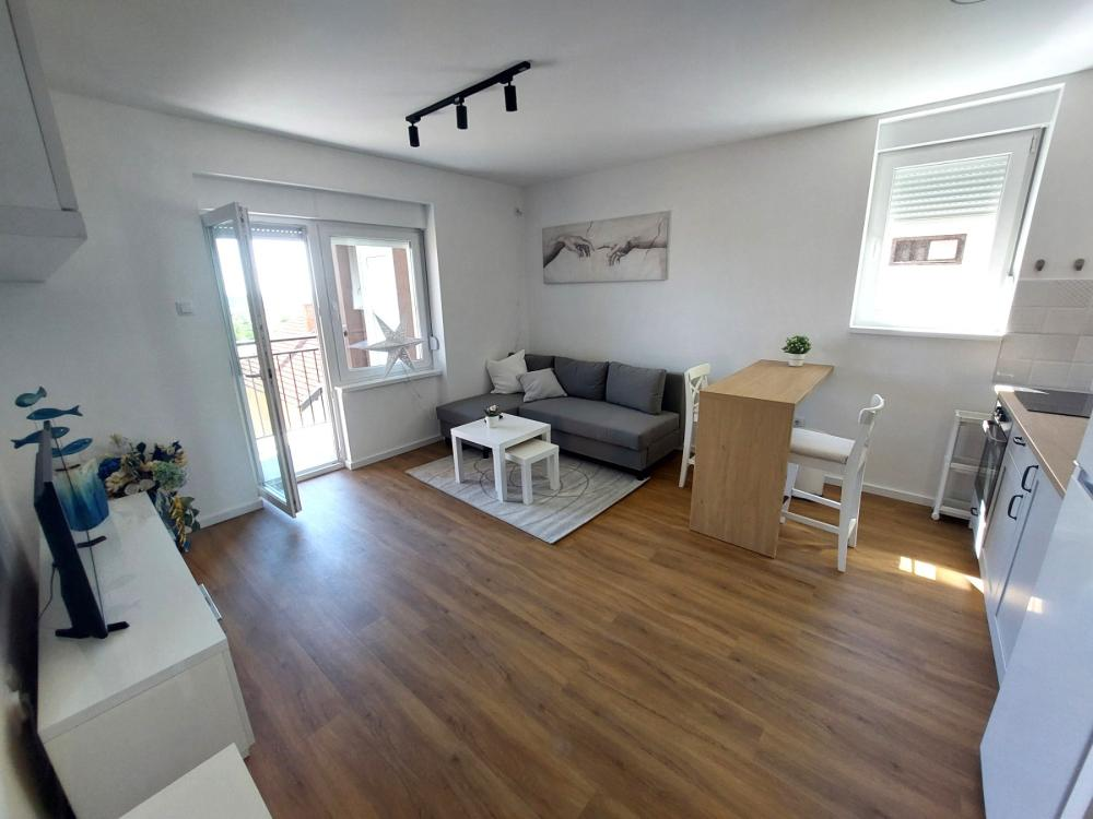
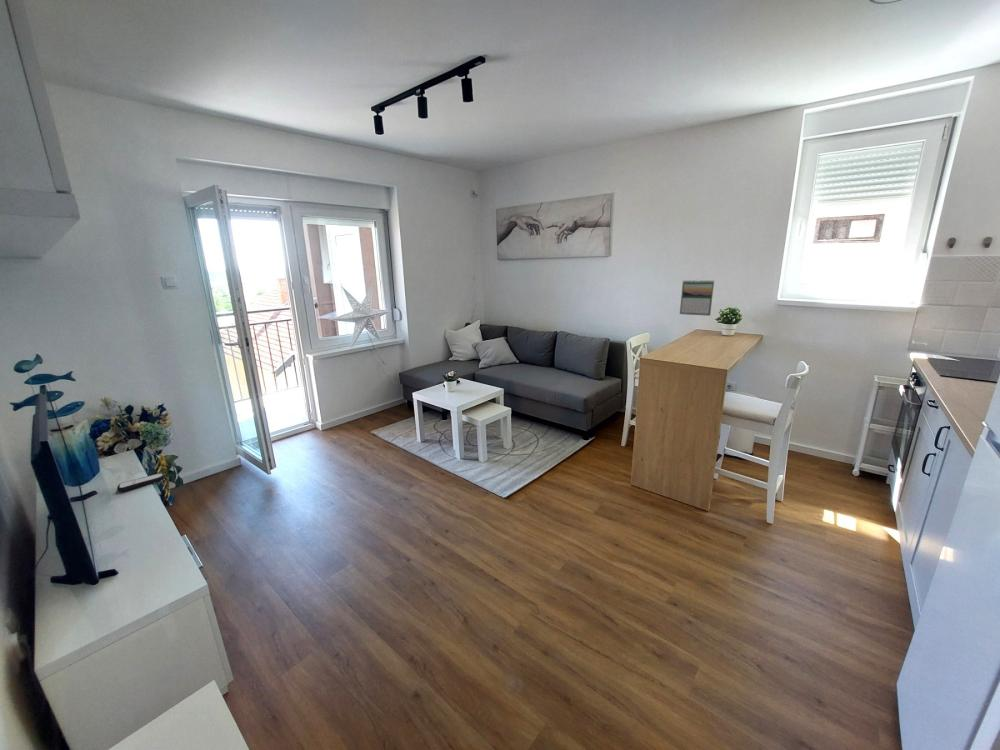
+ remote control (141, 481)
+ calendar (696, 297)
